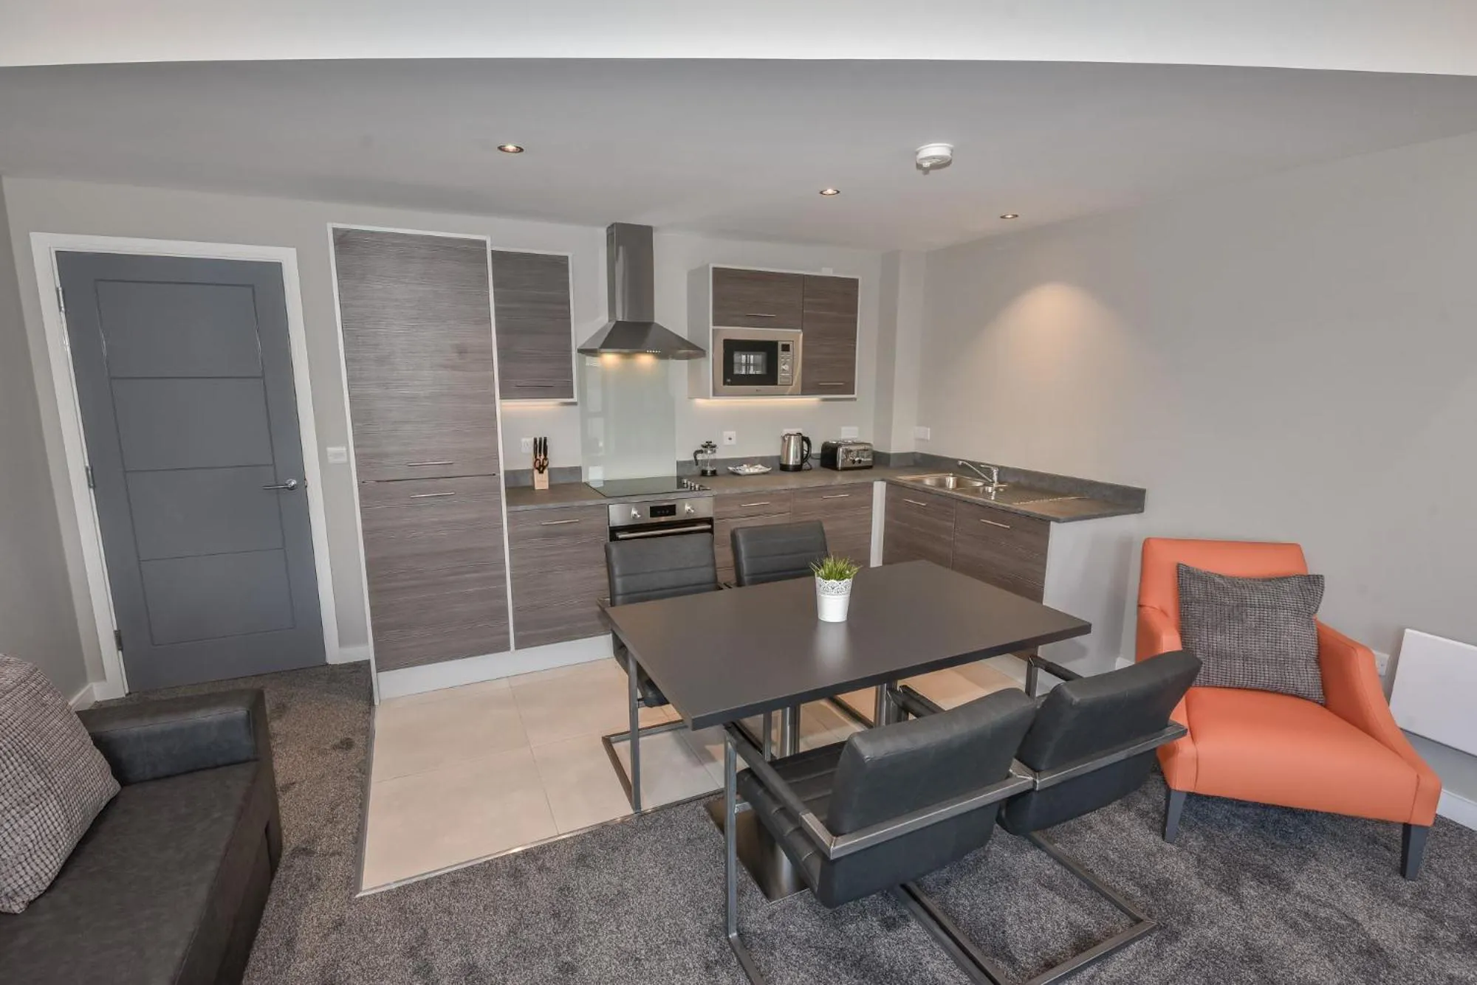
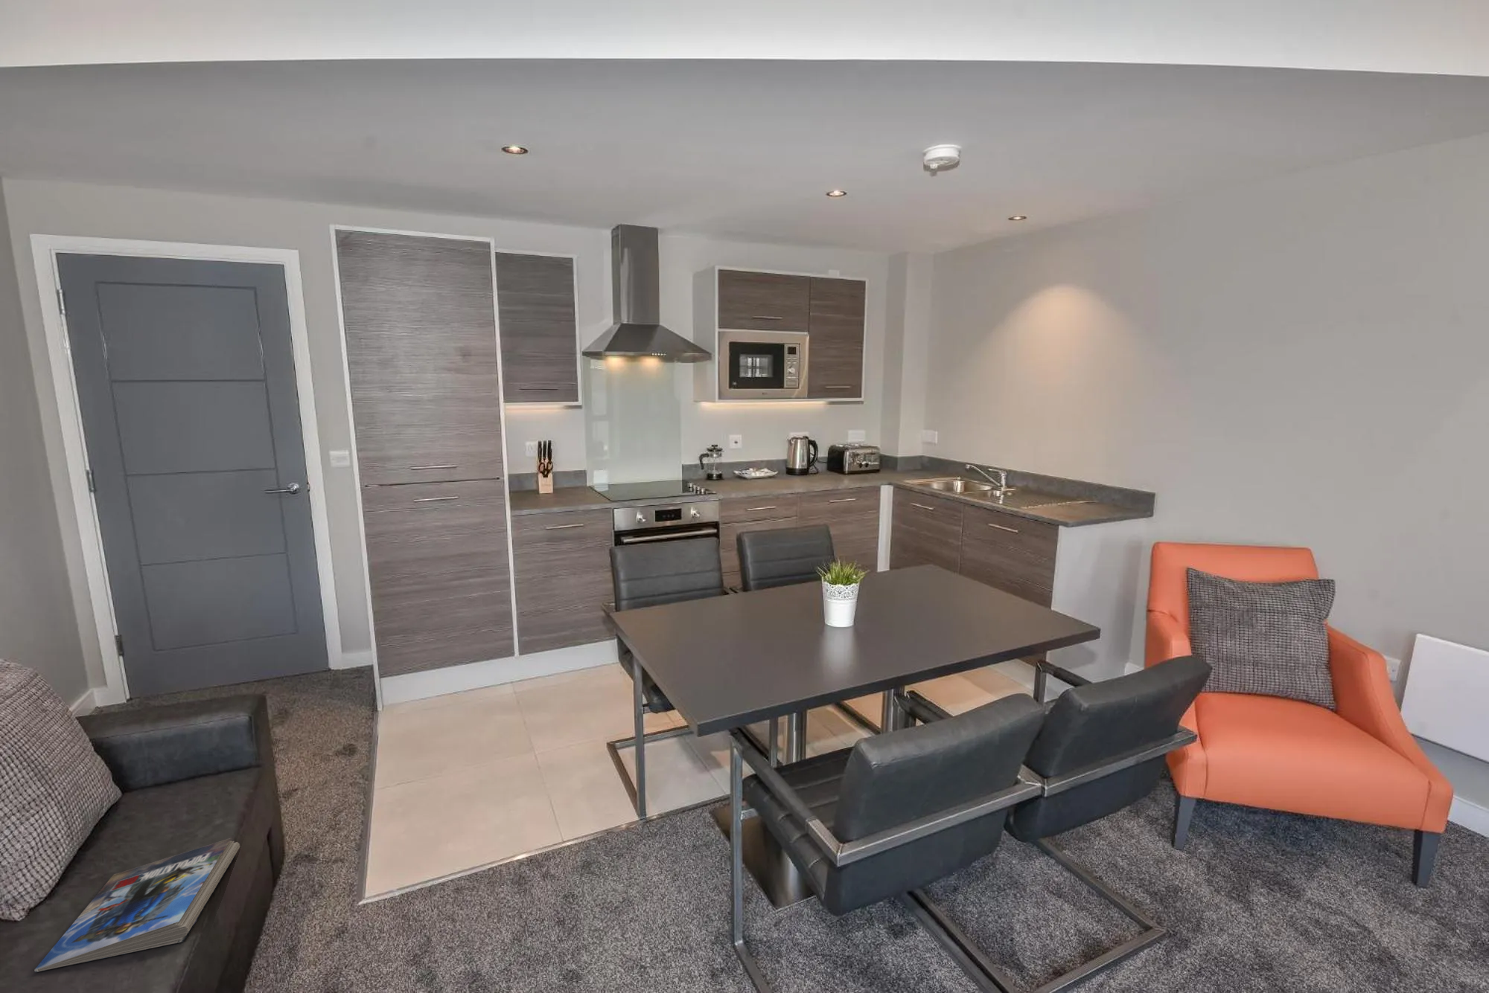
+ magazine (149, 897)
